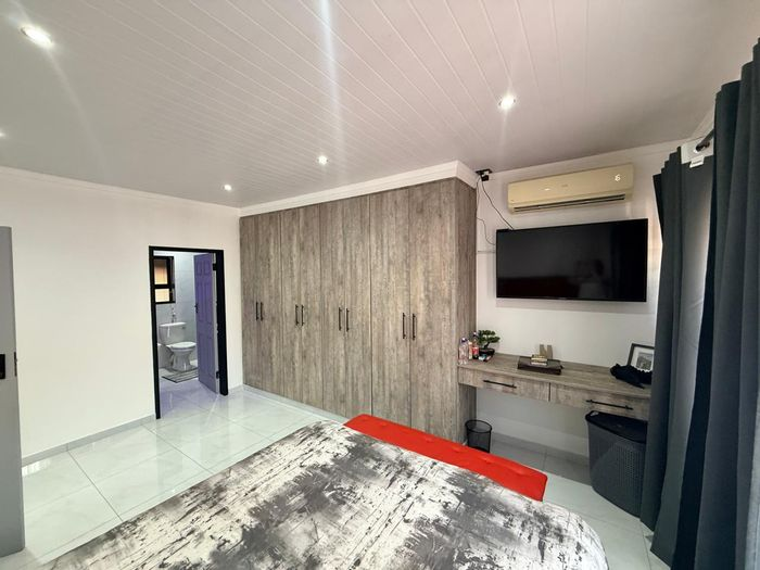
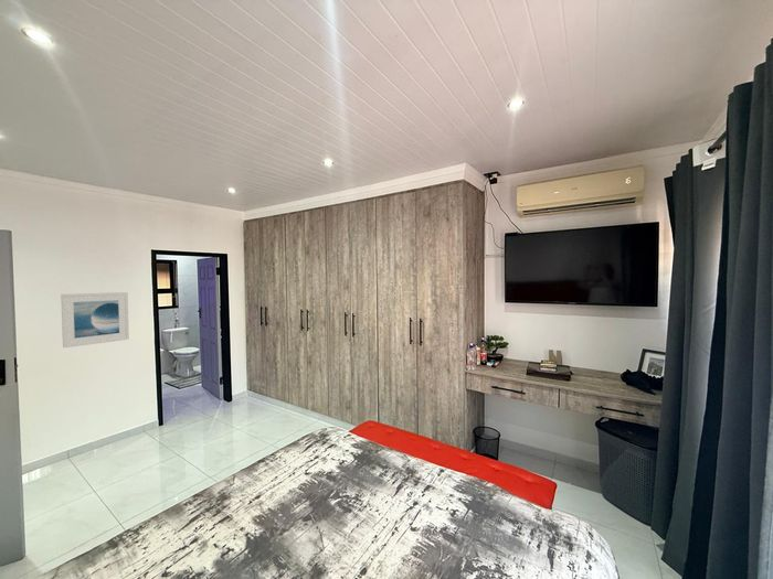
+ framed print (97, 318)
